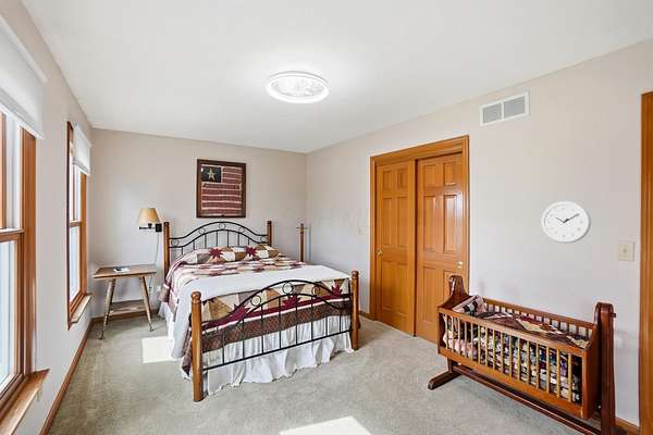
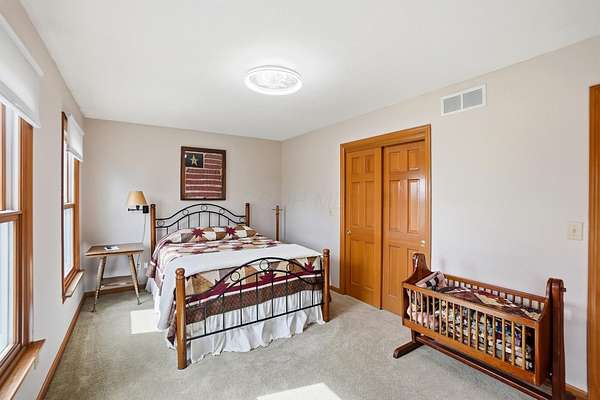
- wall clock (564, 222)
